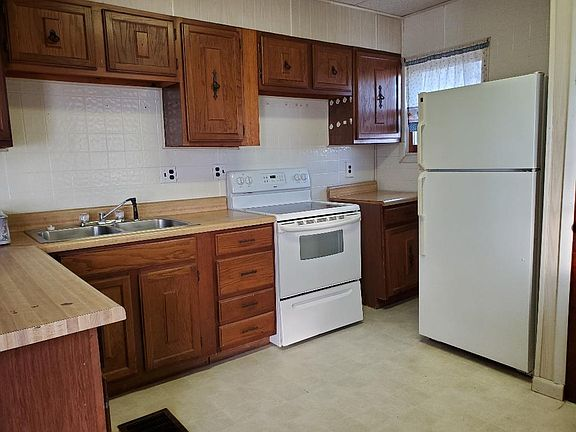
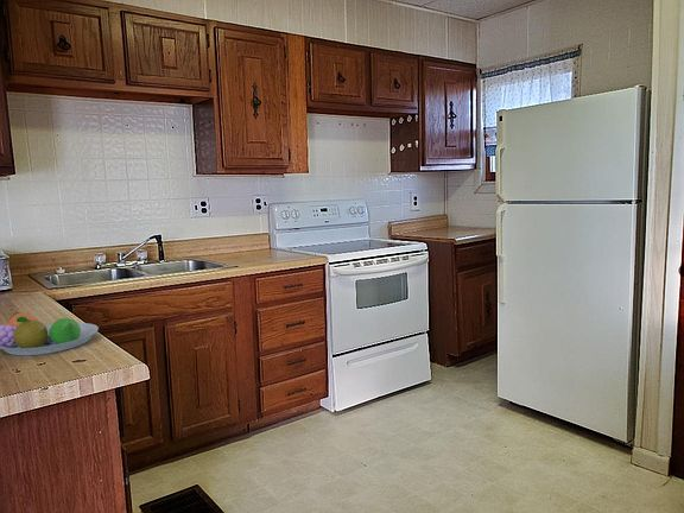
+ fruit bowl (46, 327)
